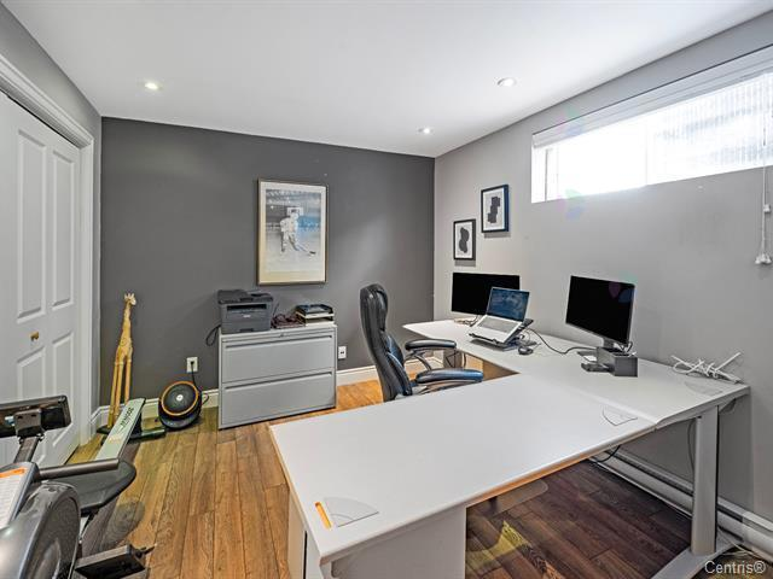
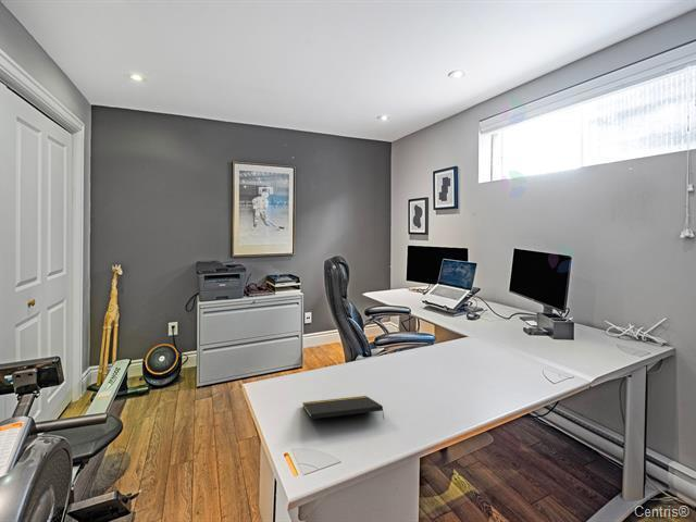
+ notepad (340, 406)
